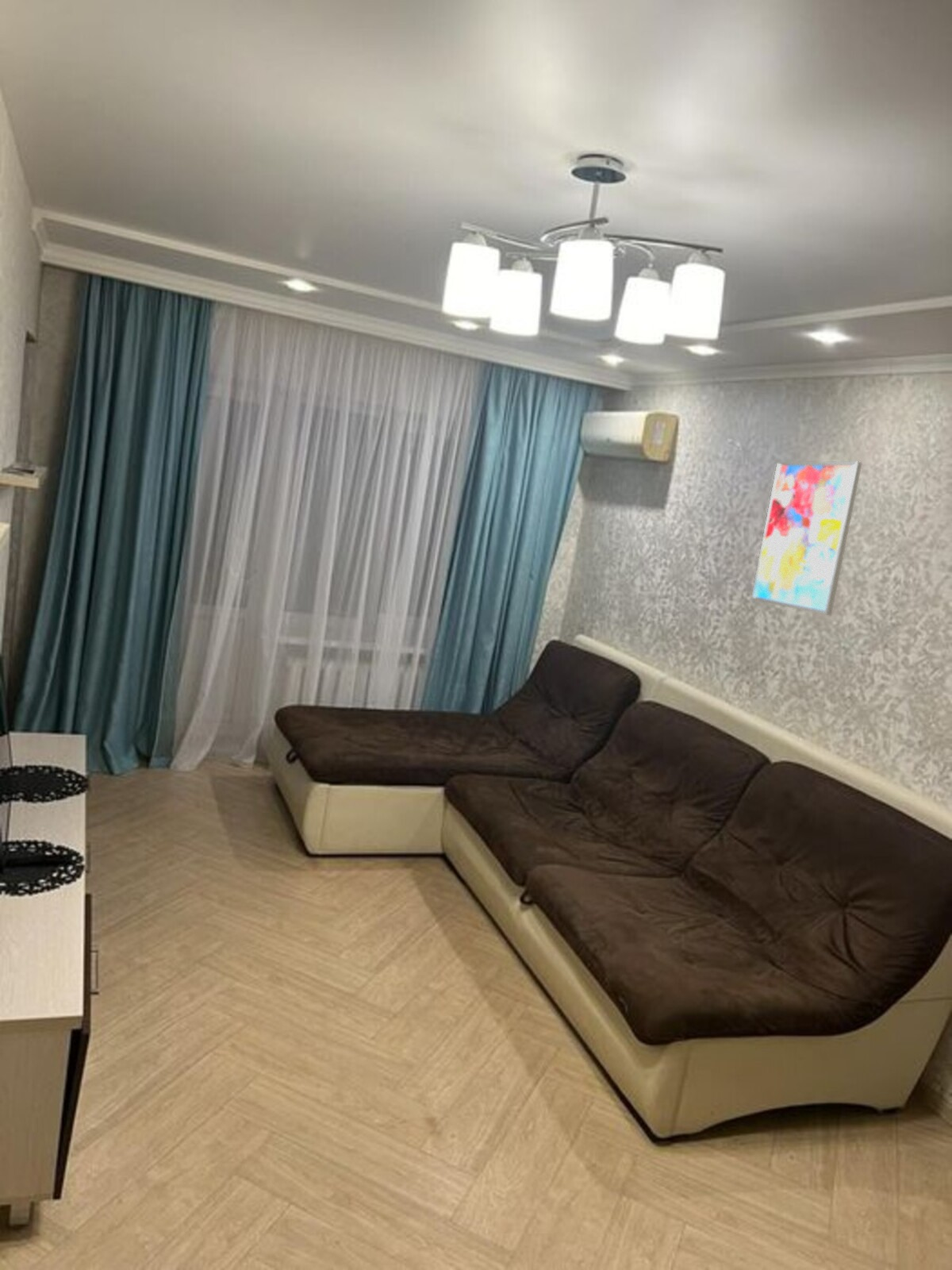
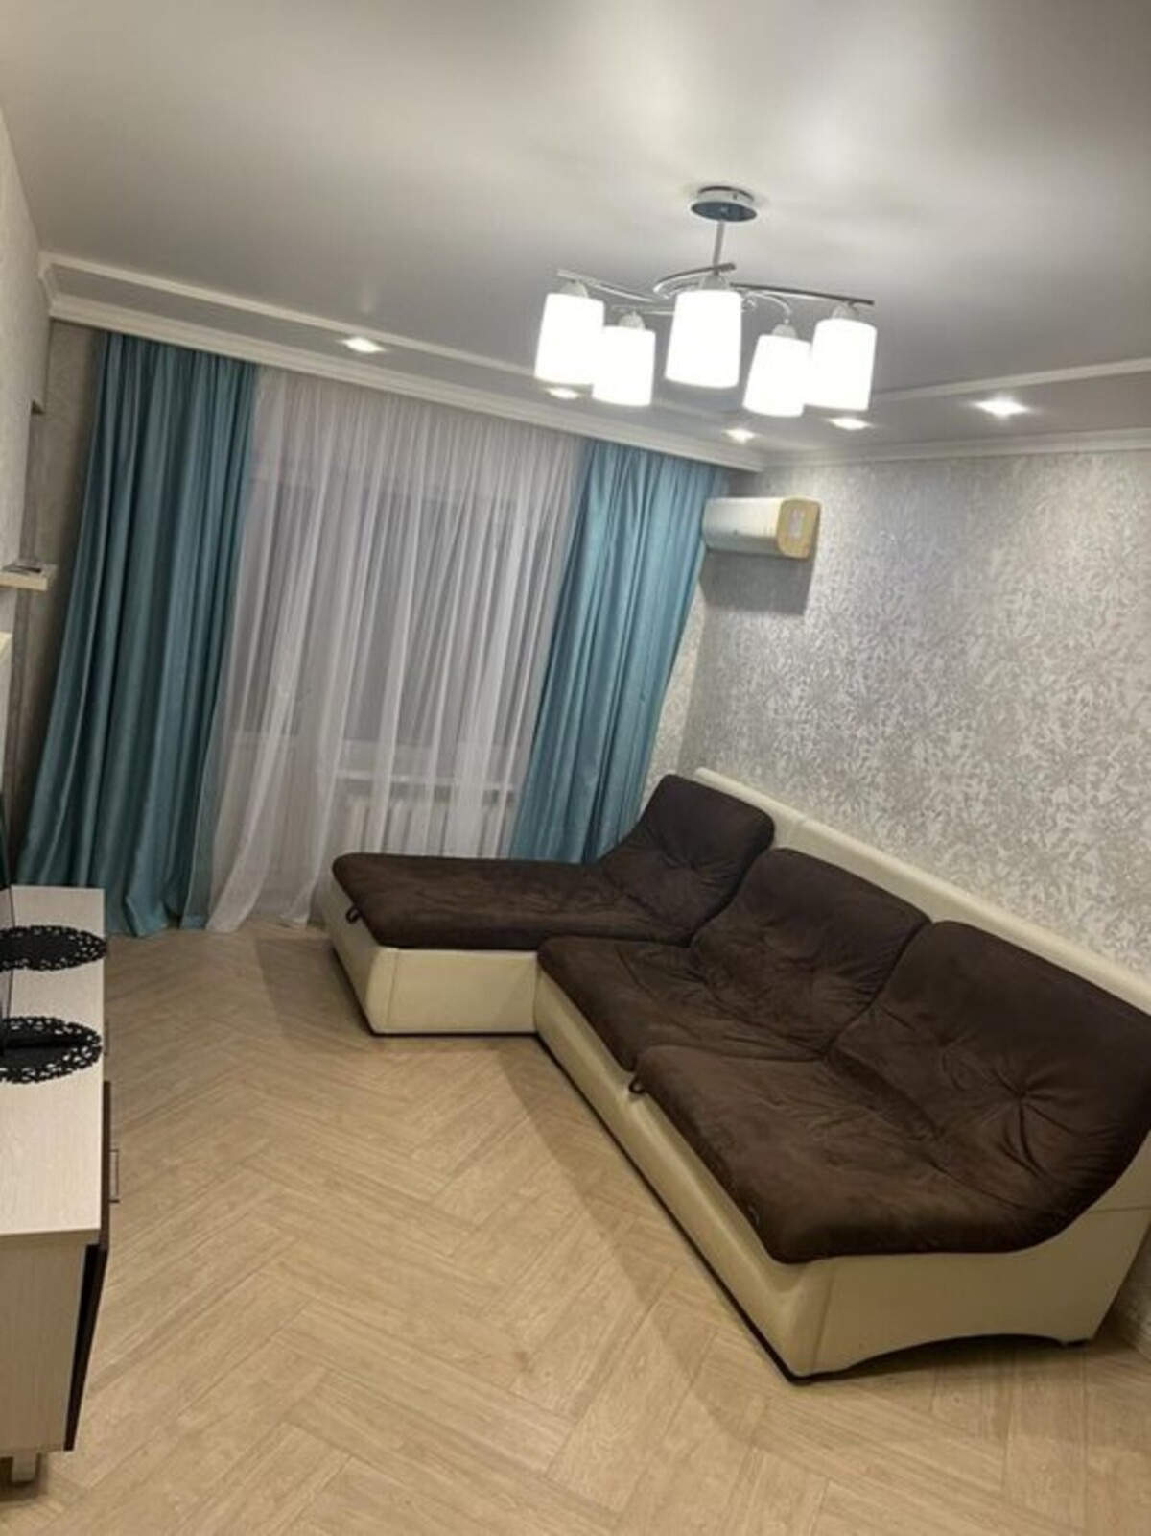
- wall art (803, 535)
